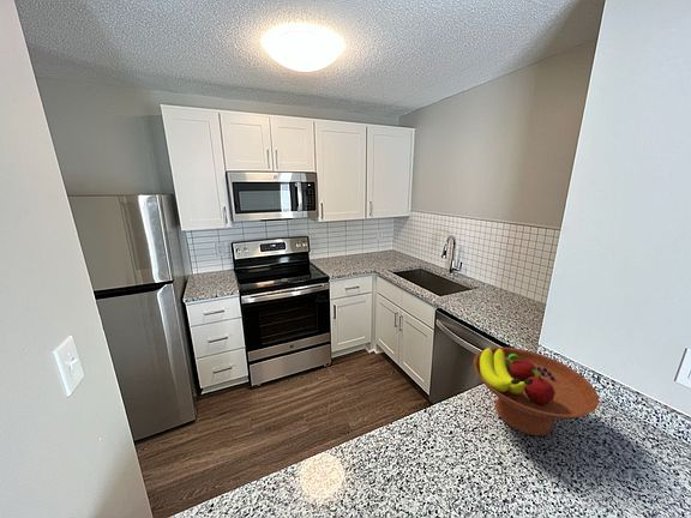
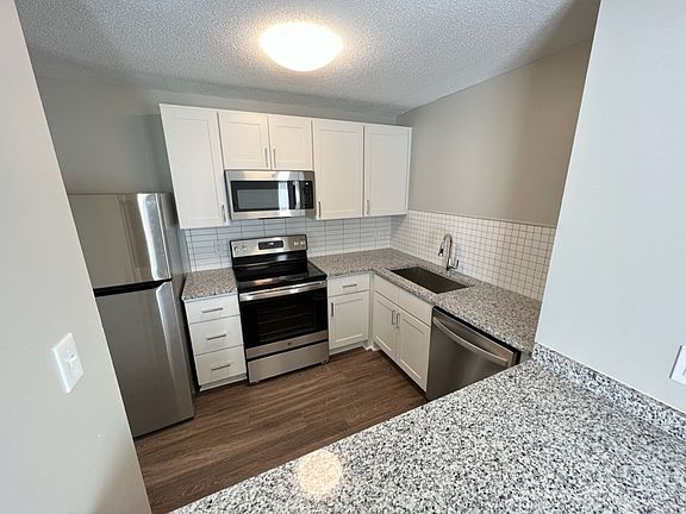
- fruit bowl (527, 387)
